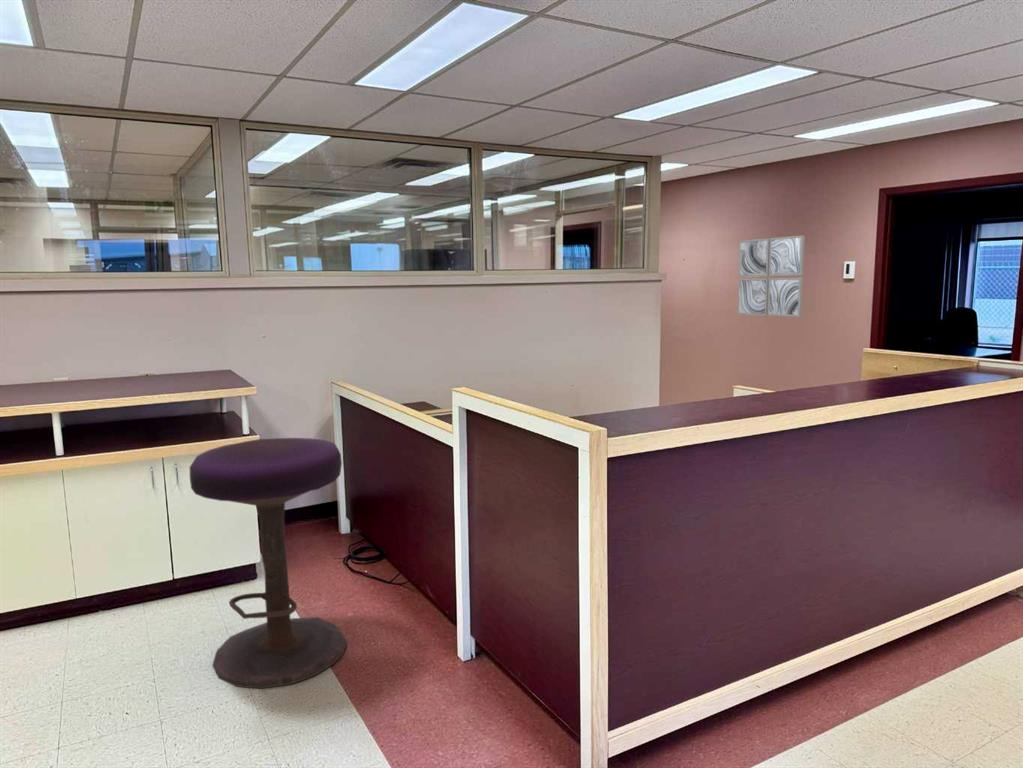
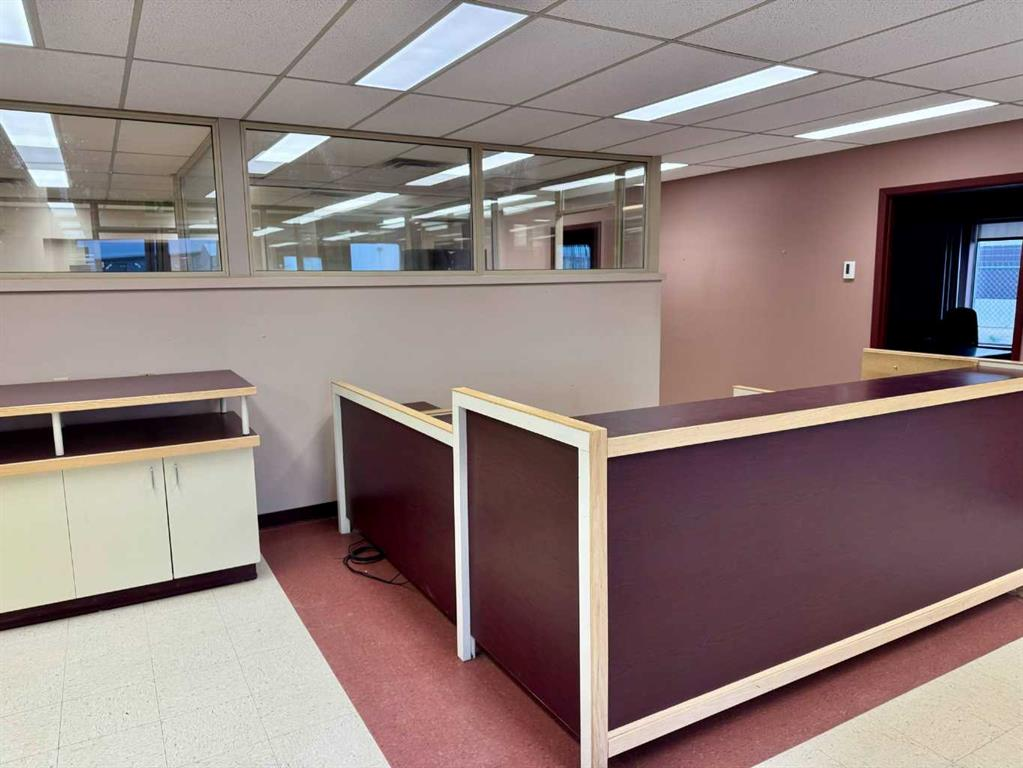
- stool (274, 550)
- wall art (769, 278)
